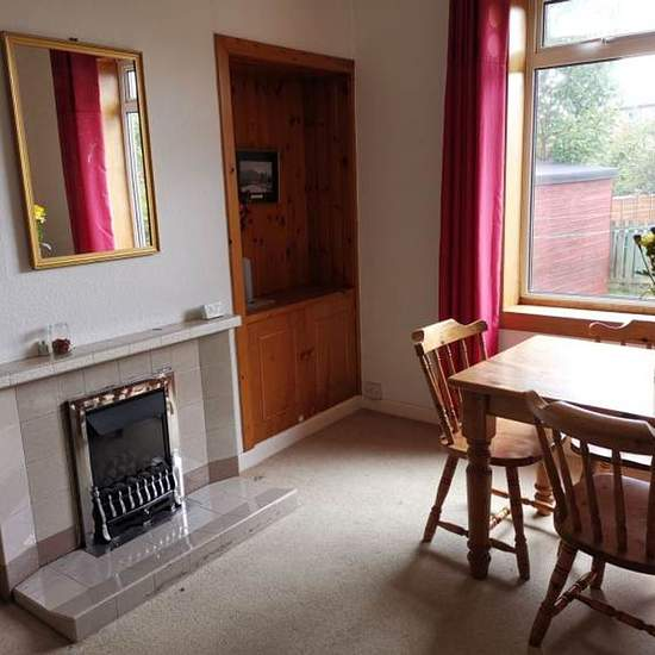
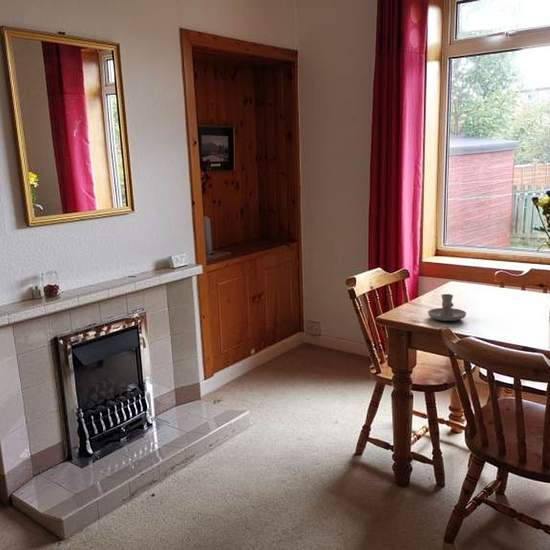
+ candle holder (447, 306)
